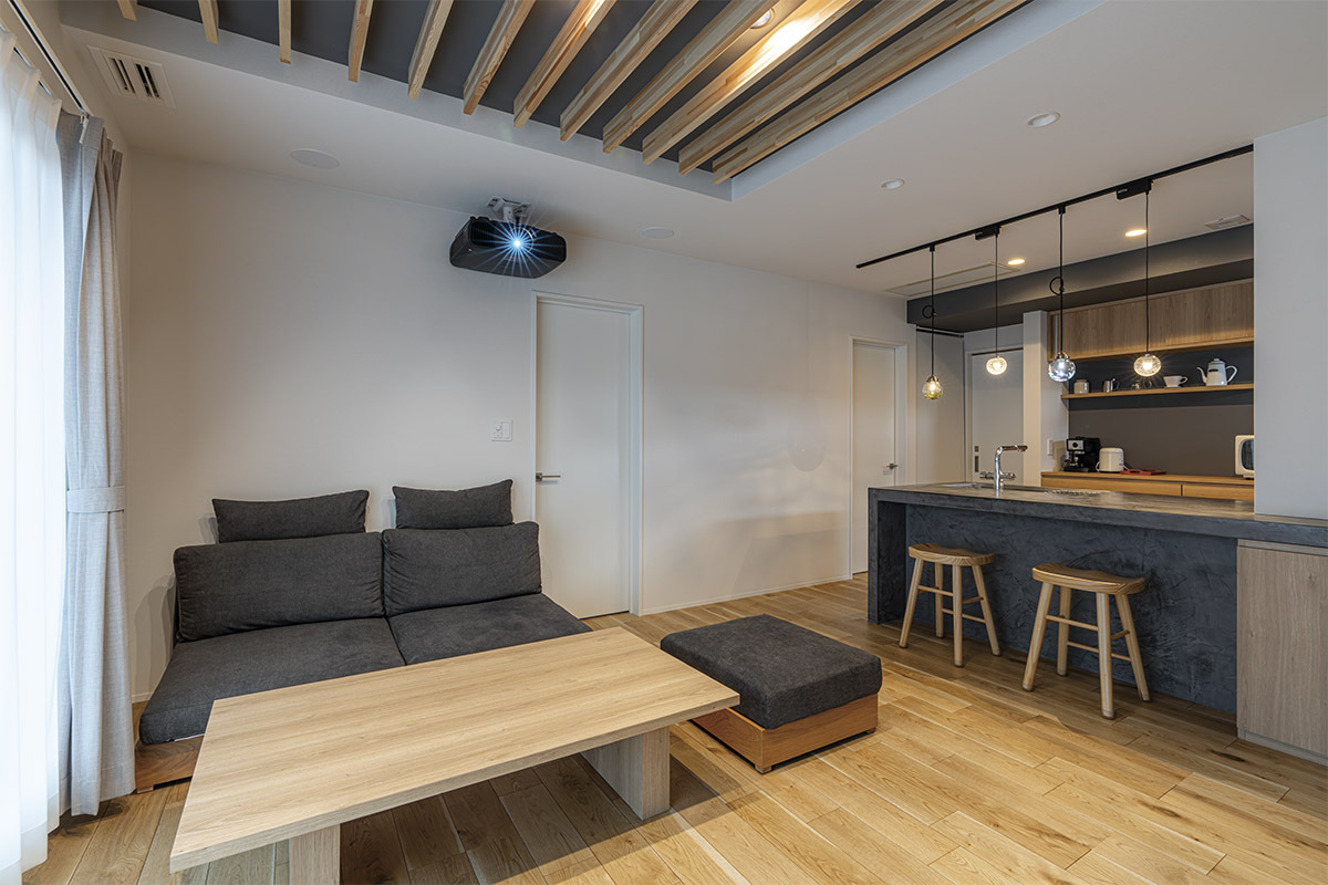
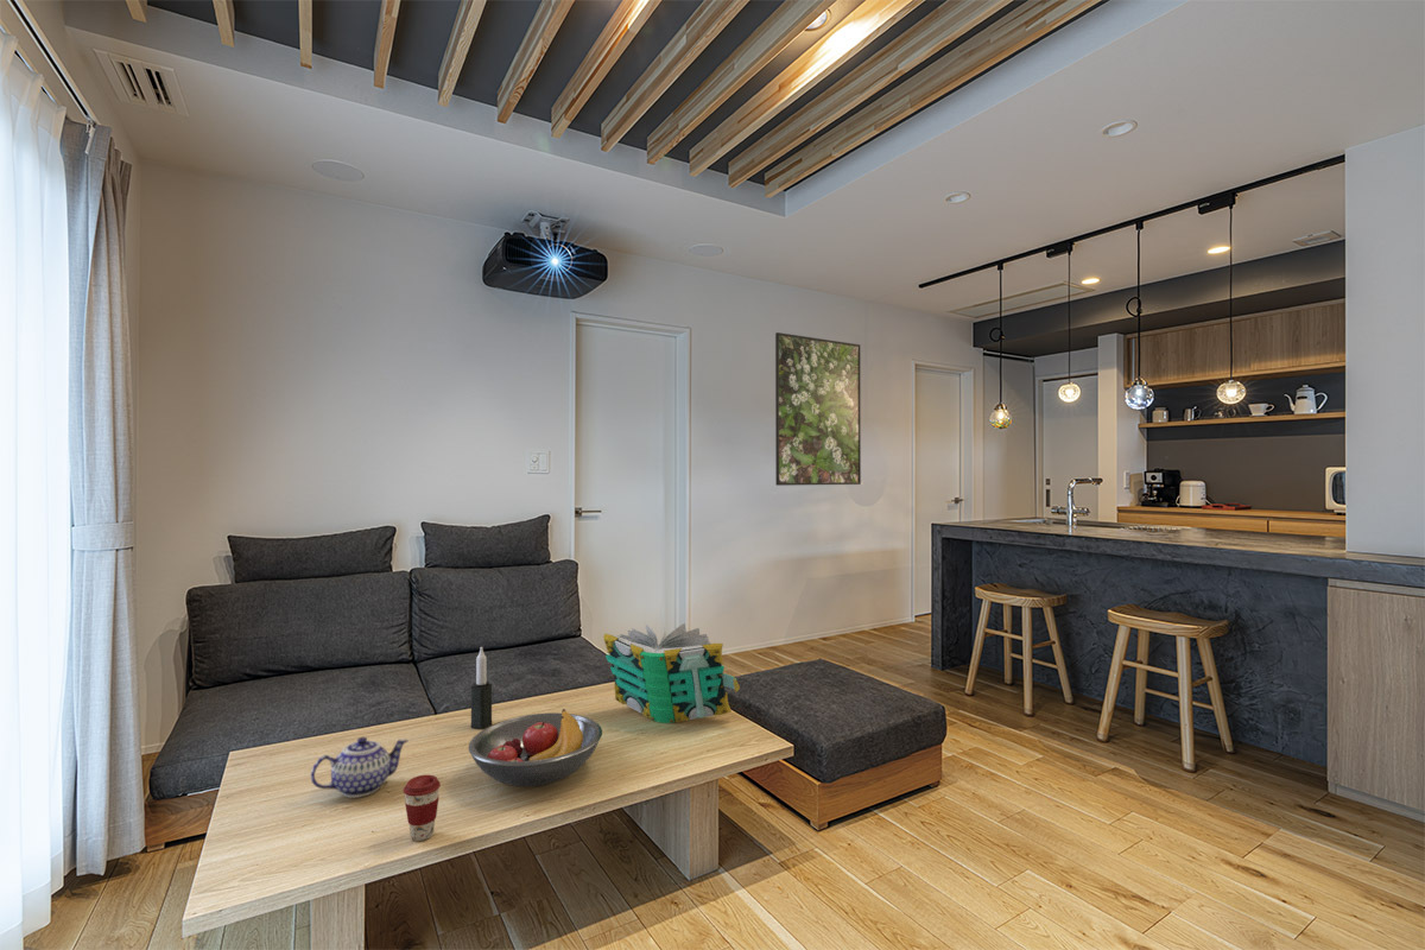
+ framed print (819, 411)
+ candle (481, 685)
+ fruit bowl (537, 749)
+ book (674, 672)
+ teapot (361, 762)
+ coffee cup (422, 808)
